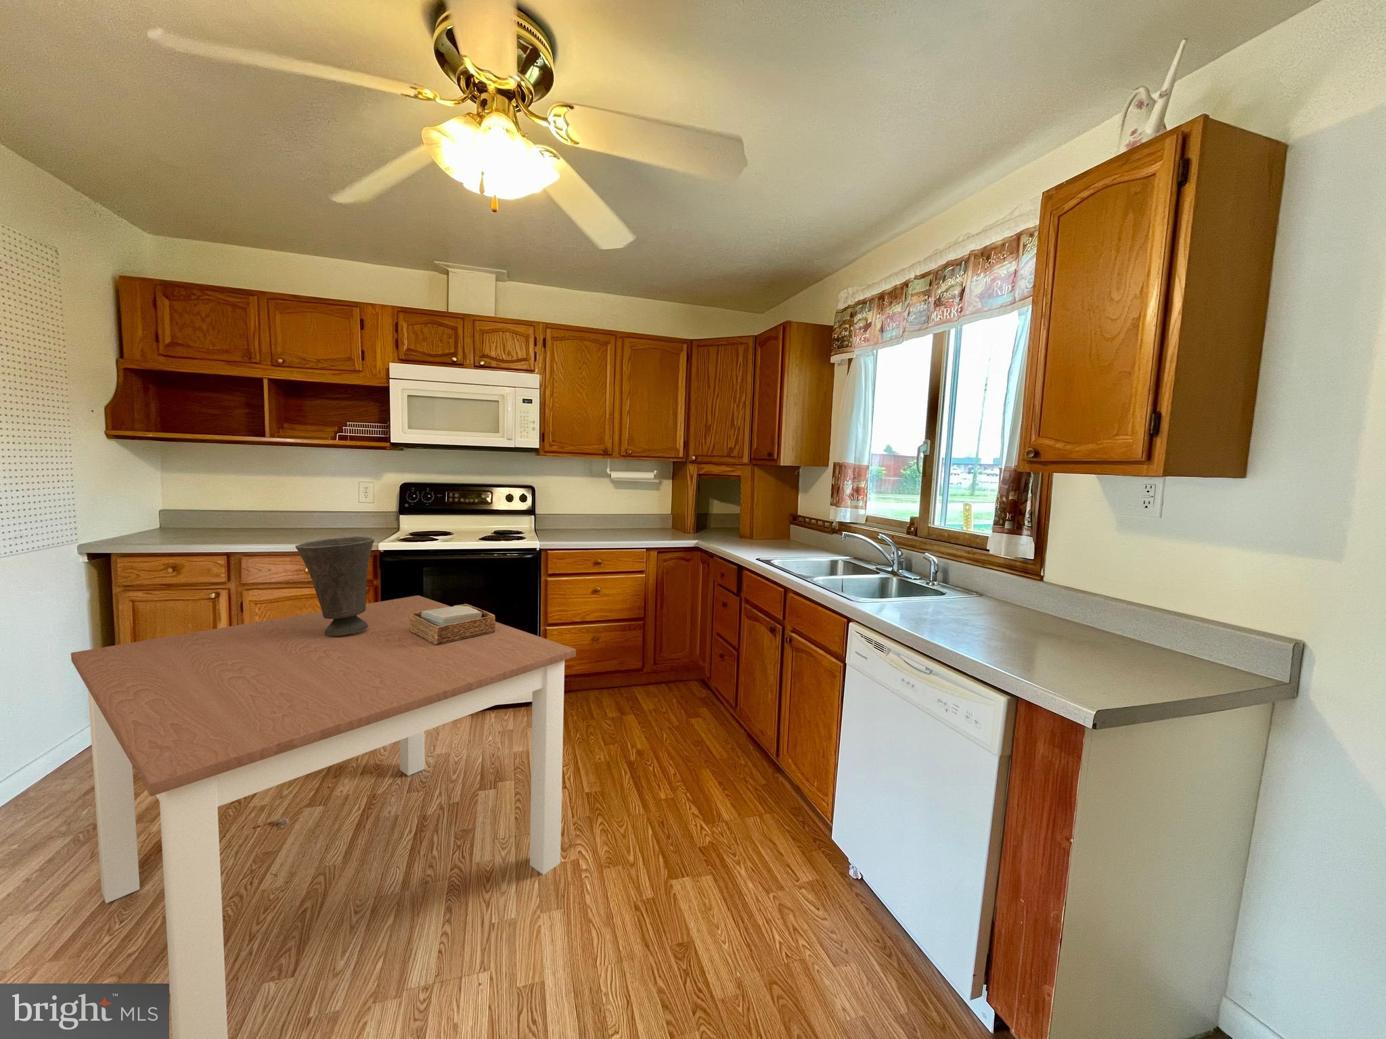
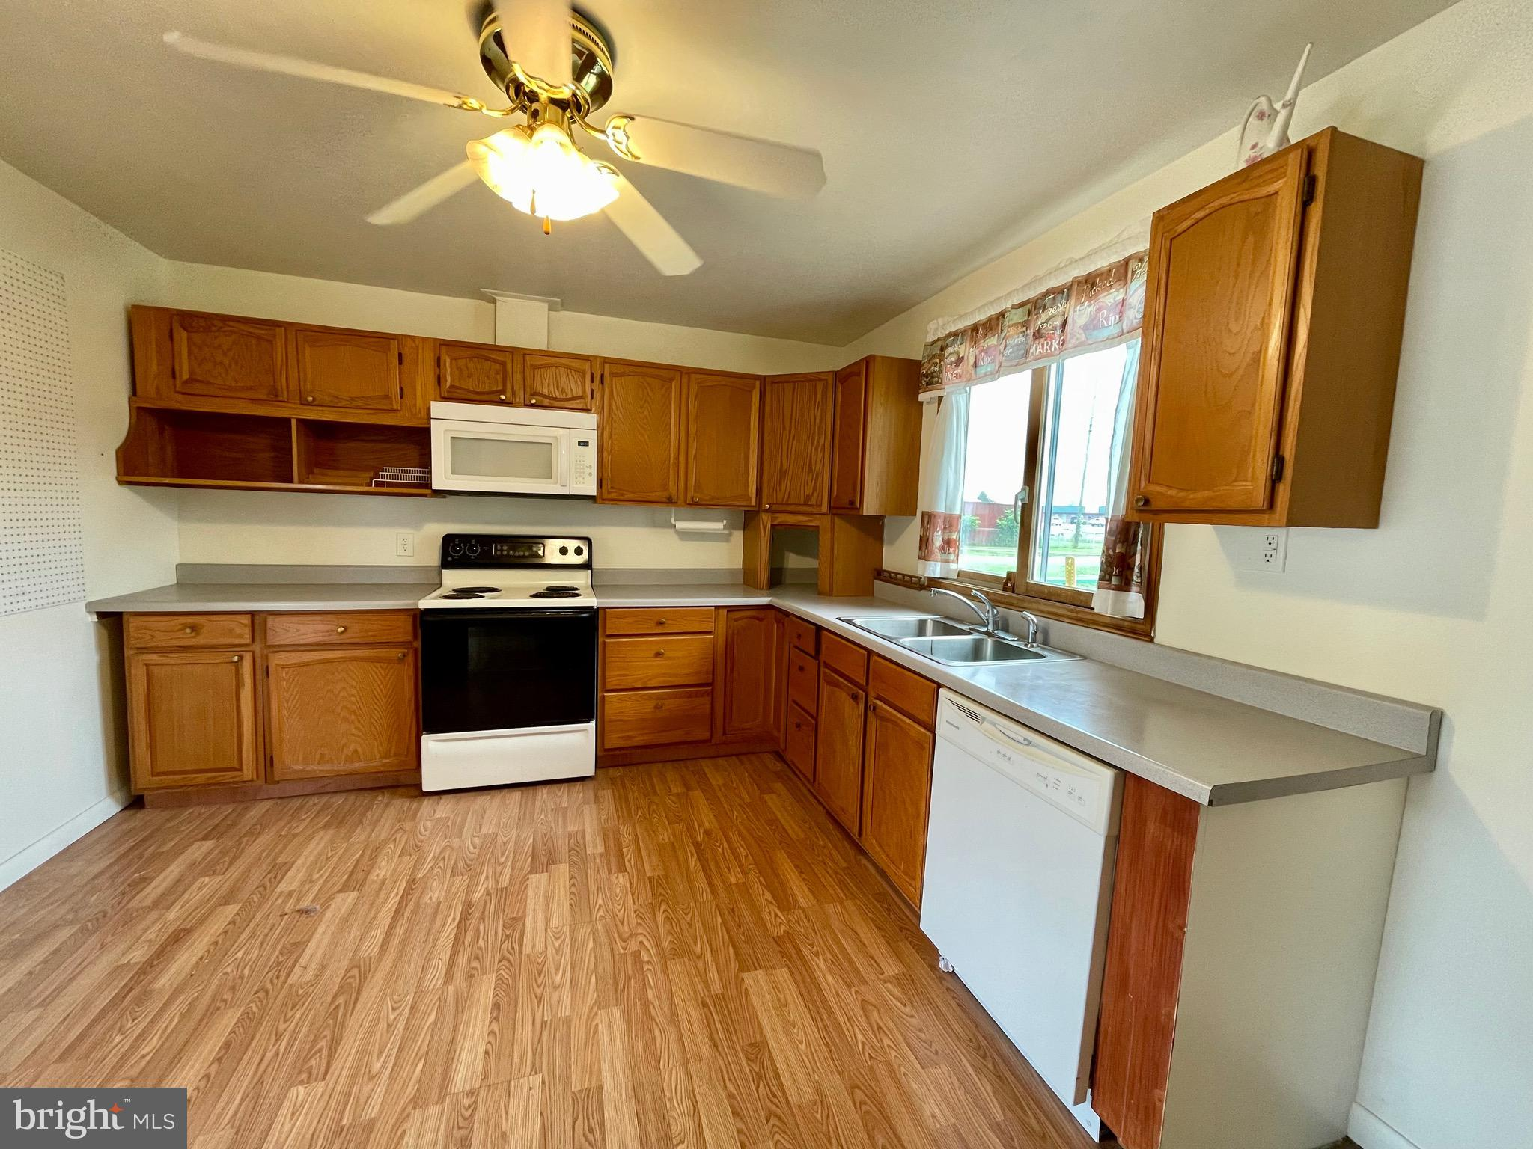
- vase (336, 585)
- napkin holder (453, 620)
- dining table (339, 762)
